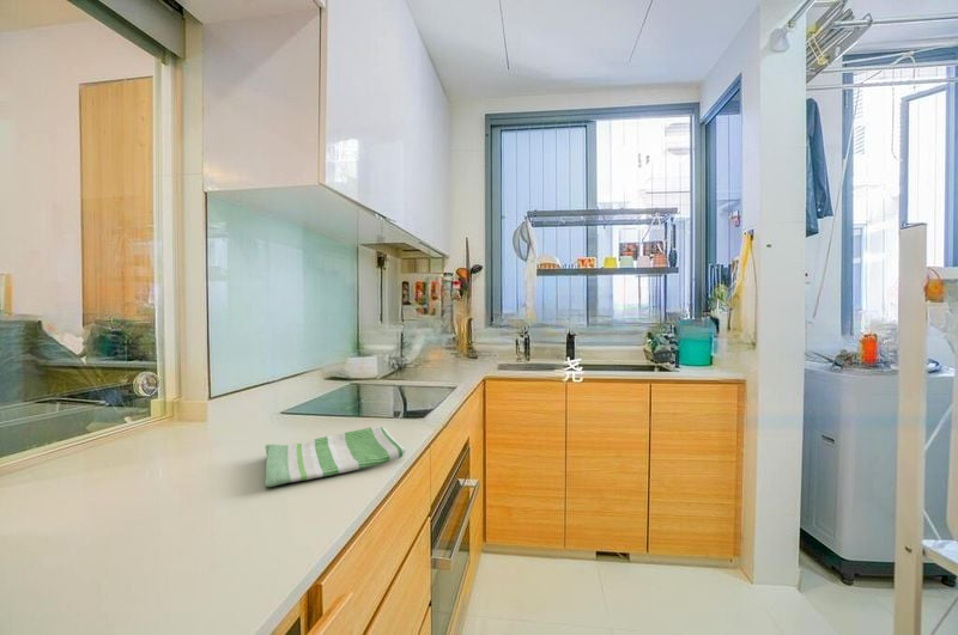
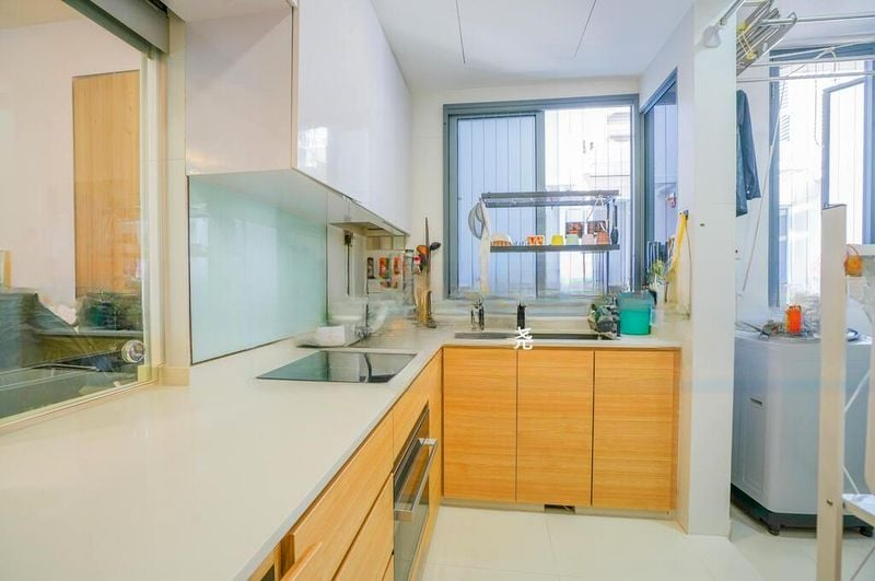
- dish towel (334, 451)
